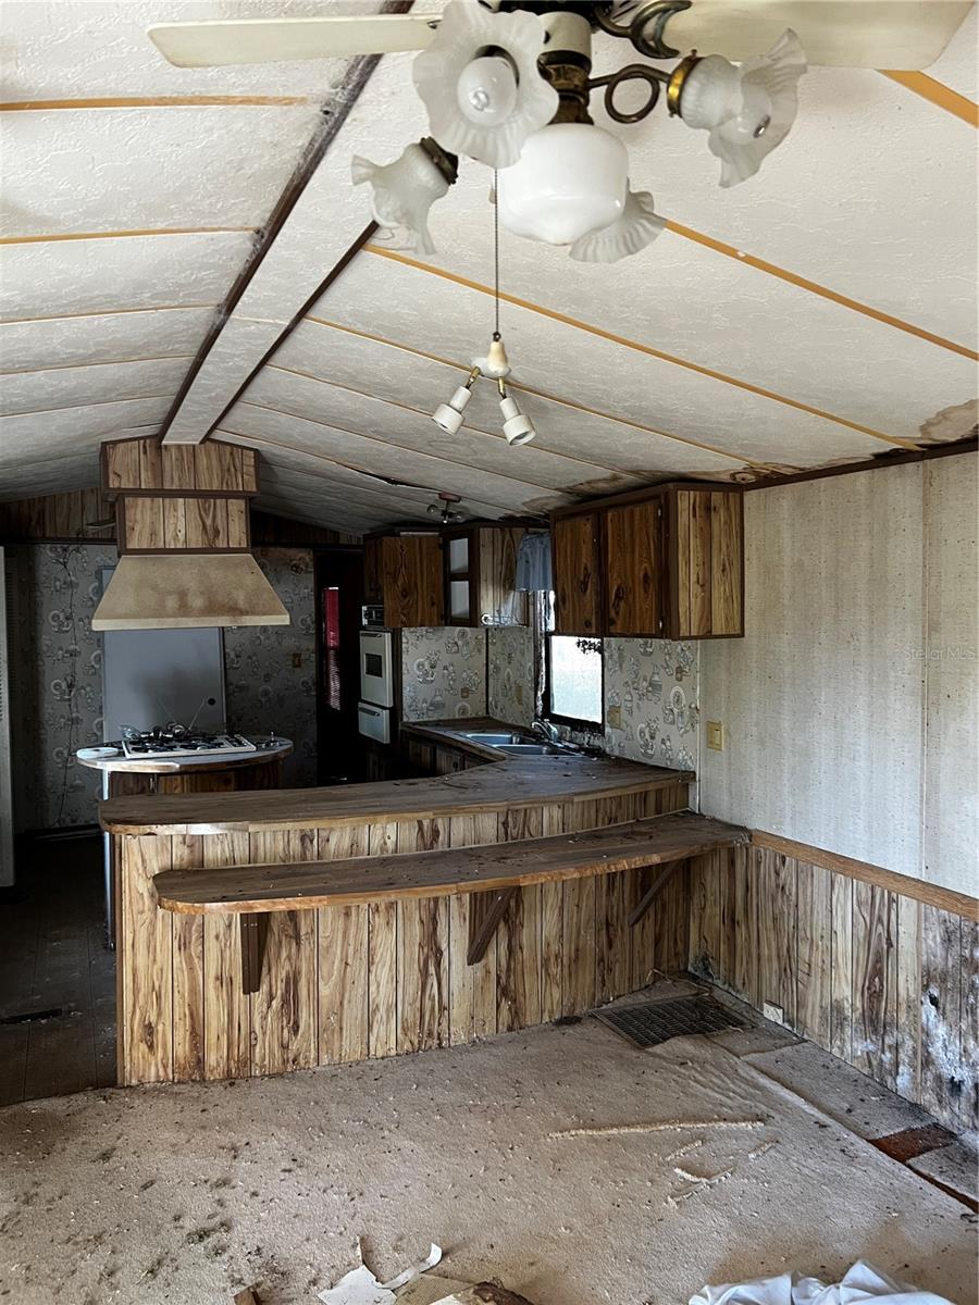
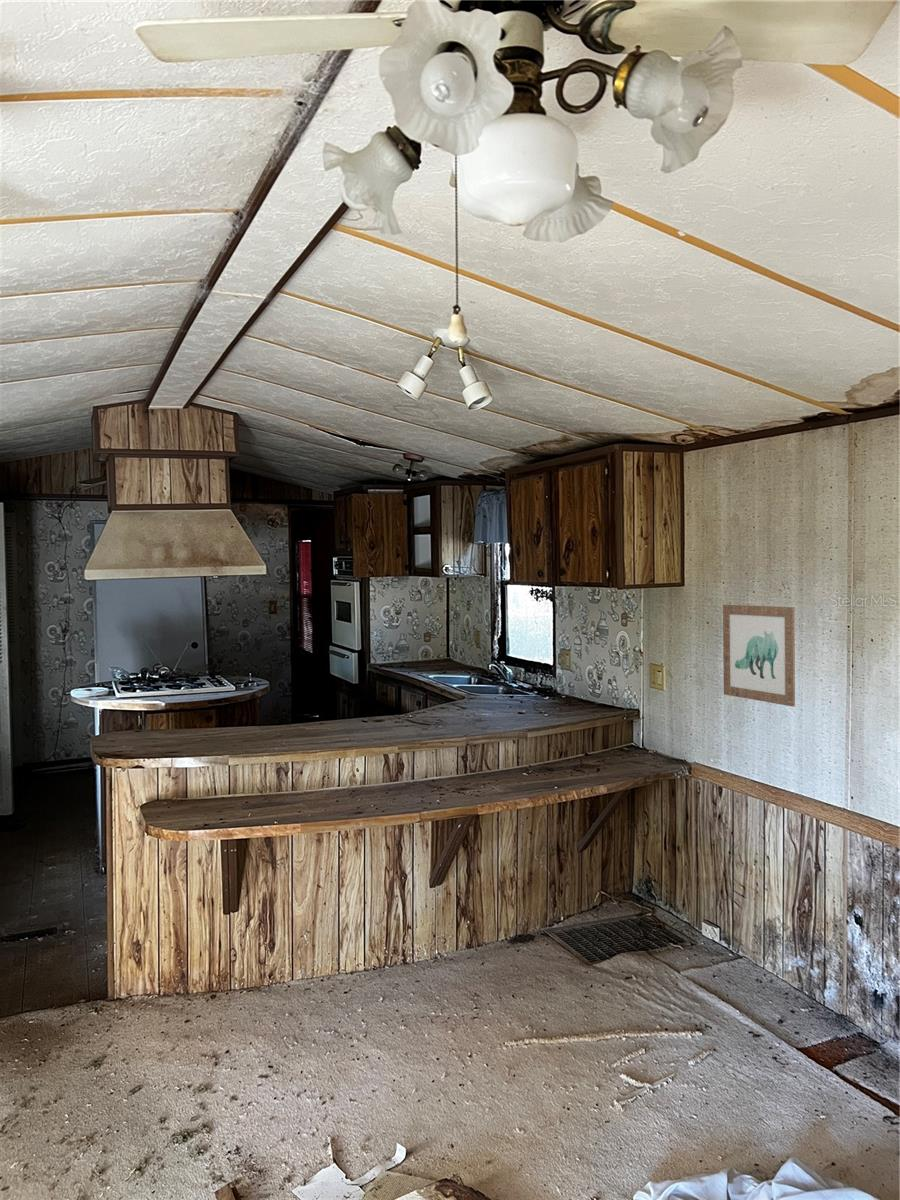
+ wall art (757, 653)
